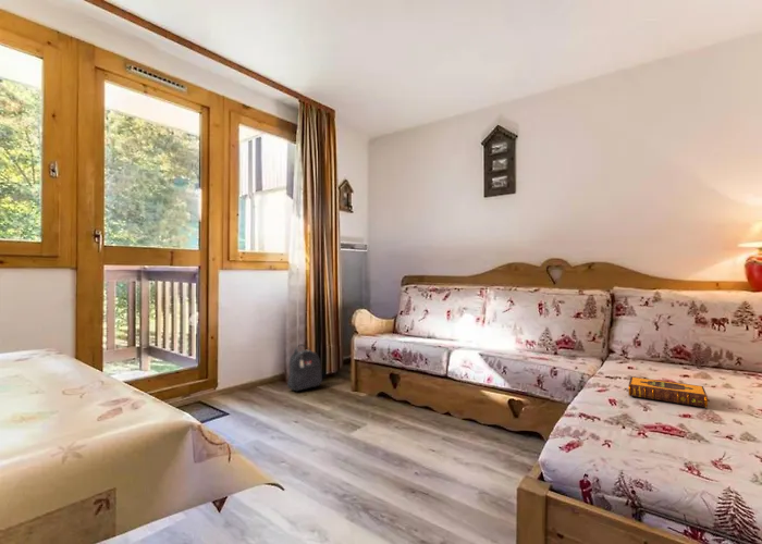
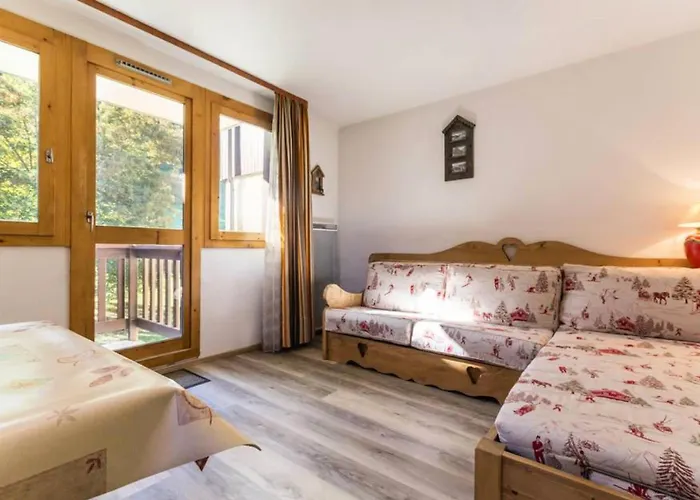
- hardback book (665, 391)
- backpack (304, 367)
